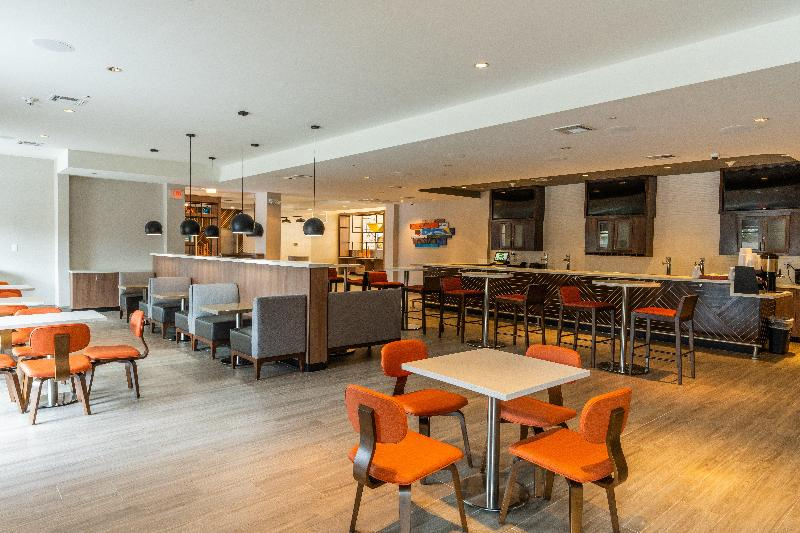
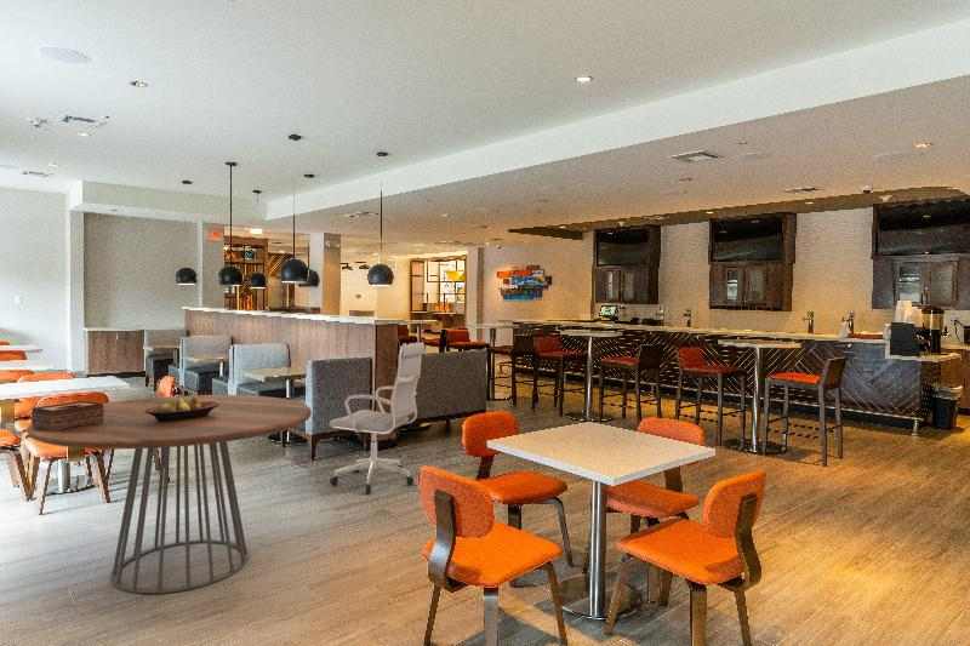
+ chair (377, 412)
+ dining table (184, 488)
+ fruit bowl (183, 407)
+ tissue box (68, 415)
